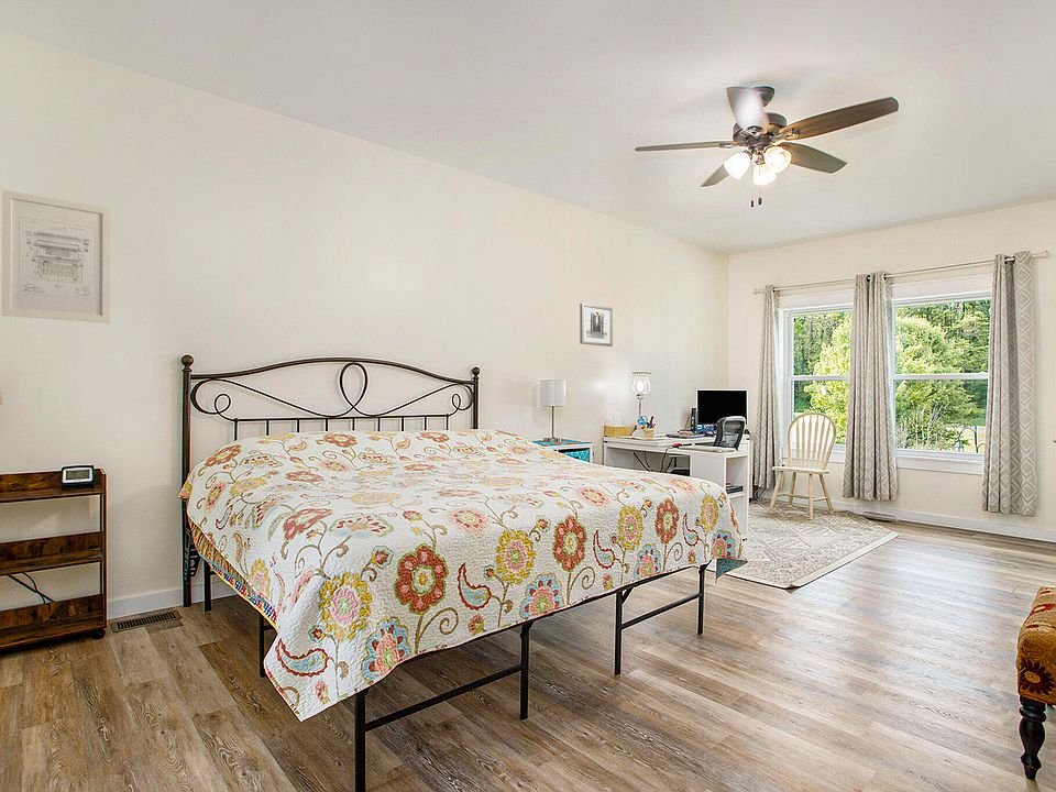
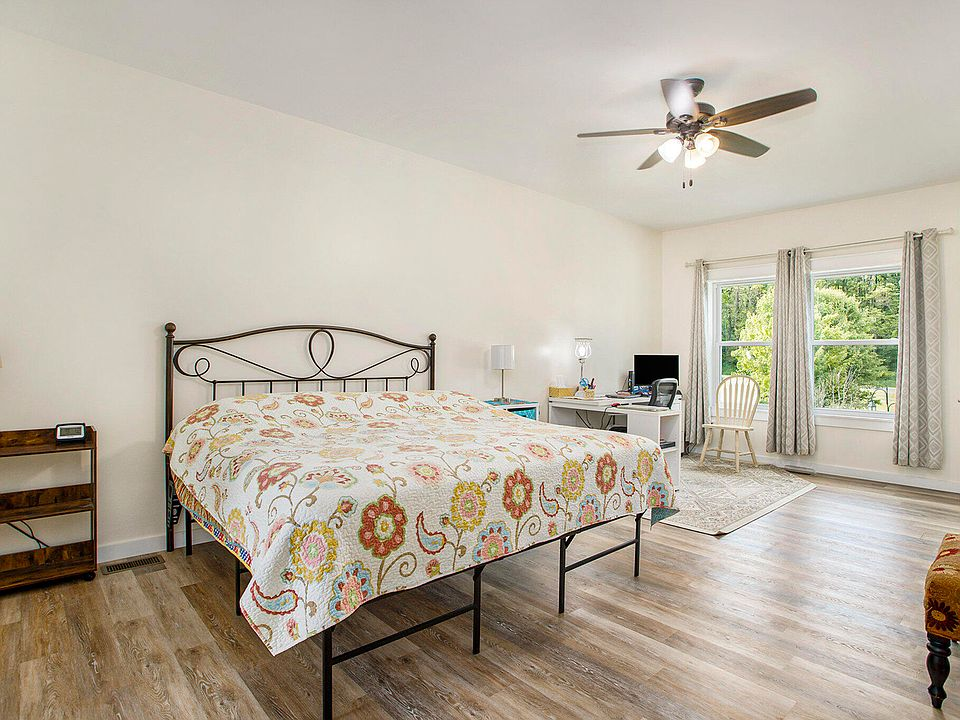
- wall art (596, 324)
- wall art (58, 258)
